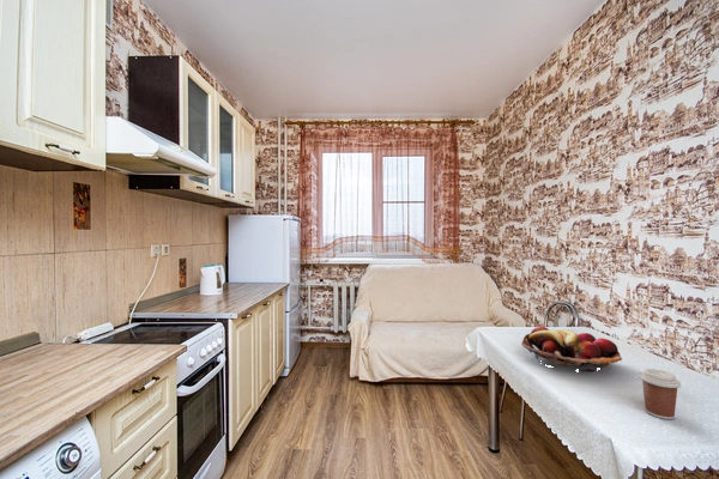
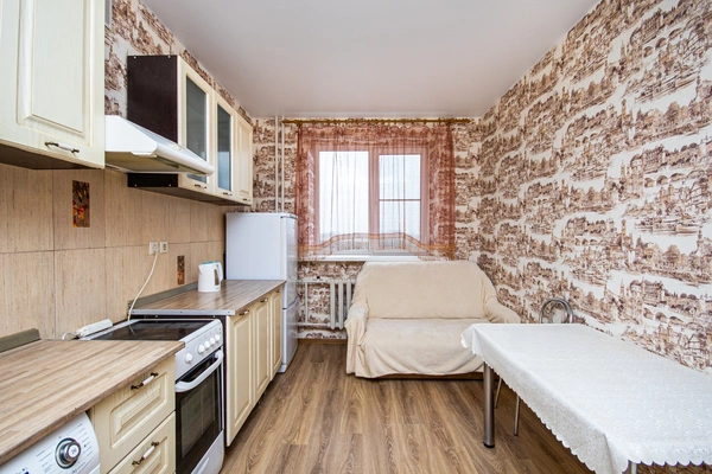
- fruit basket (568, 346)
- coffee cup (659, 393)
